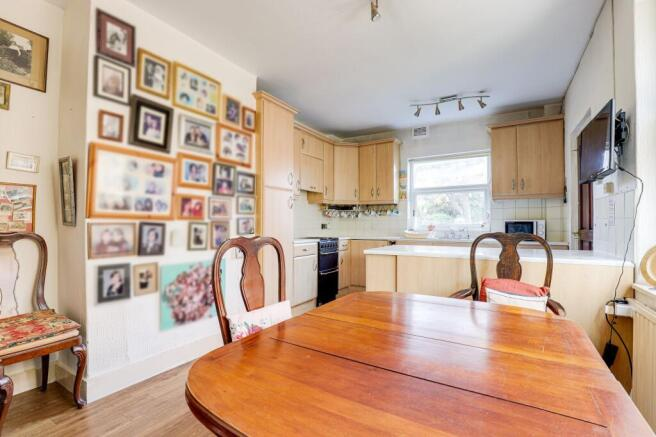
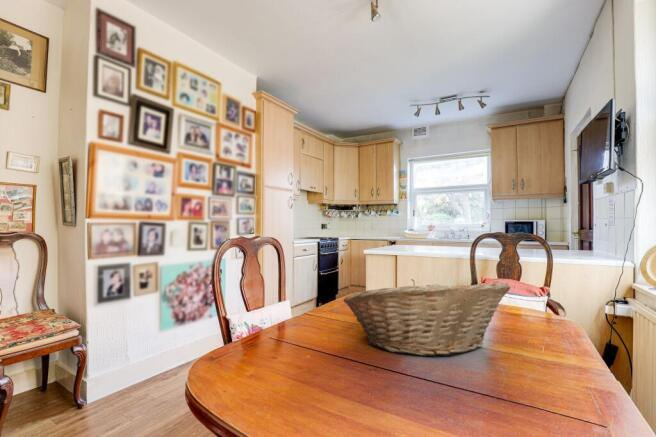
+ fruit basket (424, 307)
